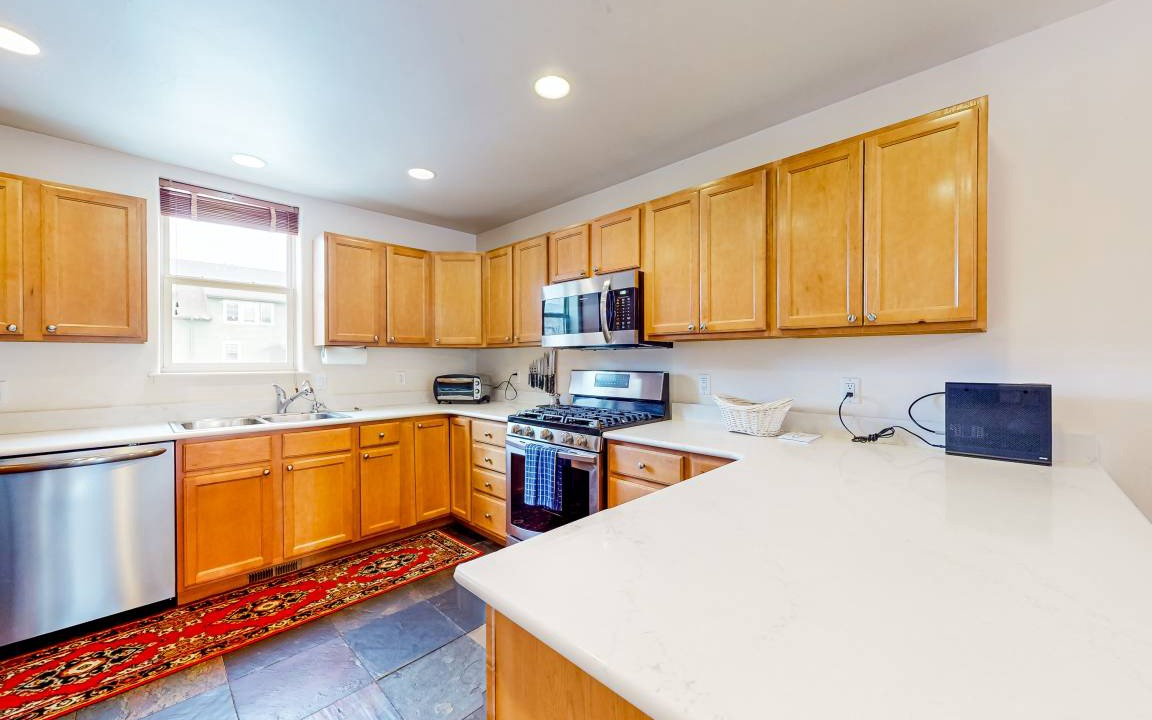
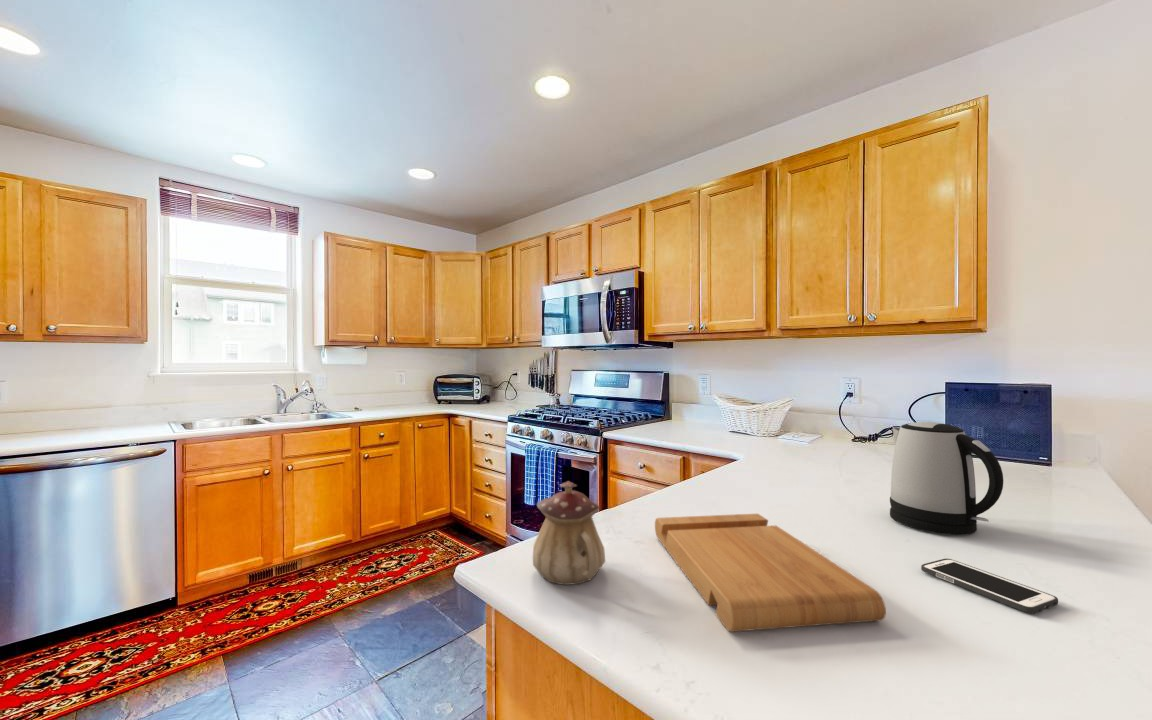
+ teapot (570, 527)
+ cell phone (984, 583)
+ cutting board (746, 559)
+ kettle (942, 475)
